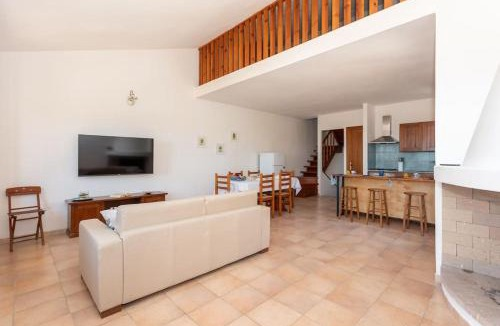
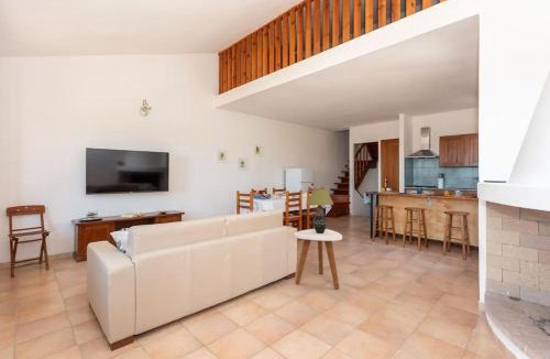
+ side table (320, 257)
+ table lamp (319, 210)
